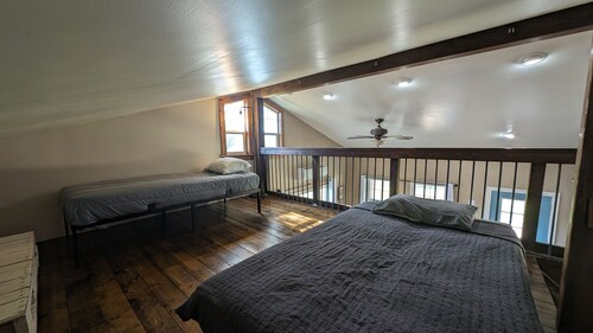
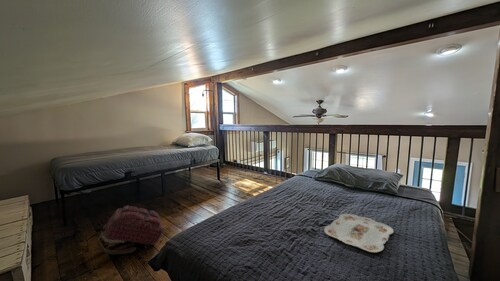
+ backpack (132, 227)
+ serving tray (358, 230)
